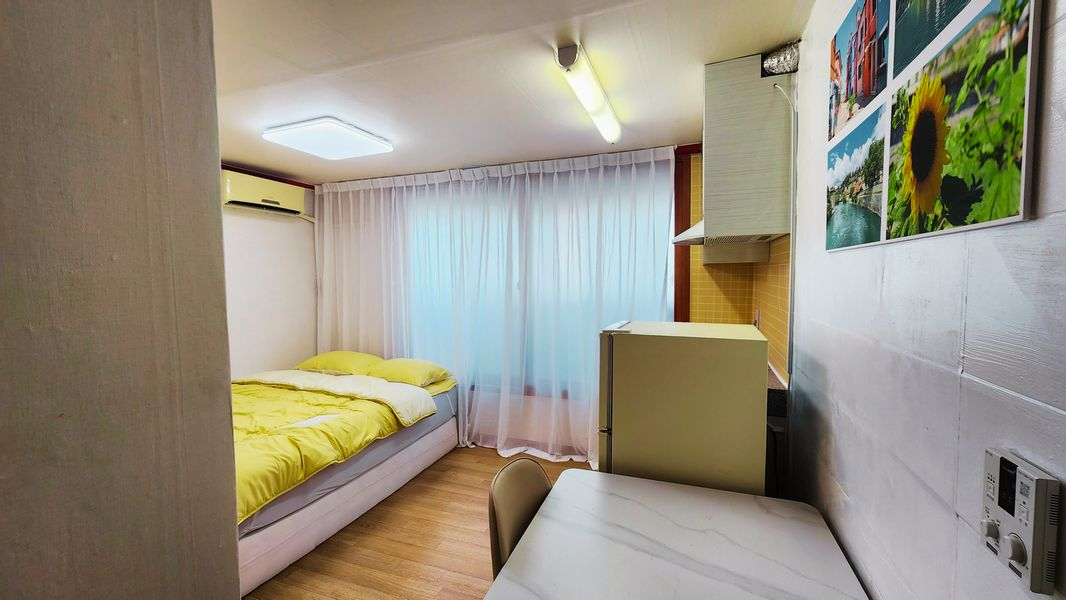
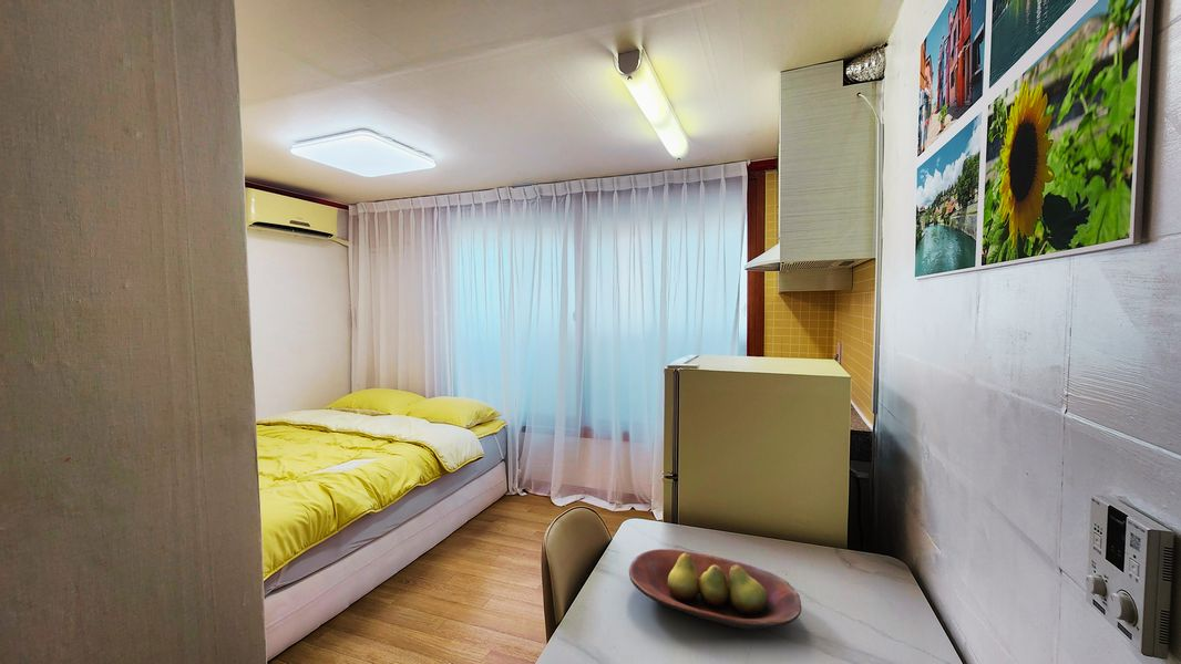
+ fruit bowl (709, 583)
